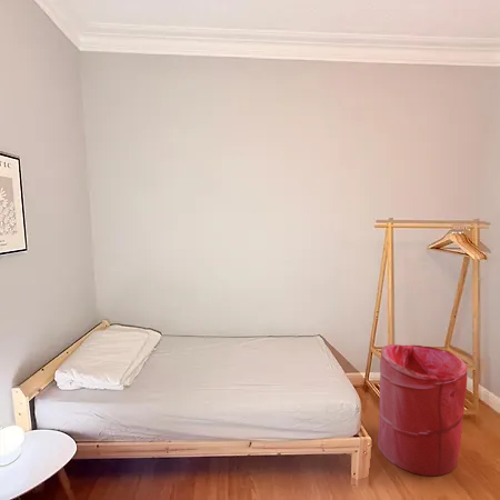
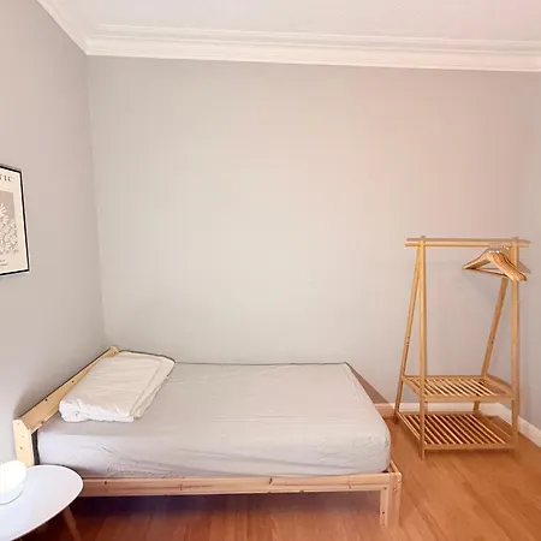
- laundry hamper (419, 403)
